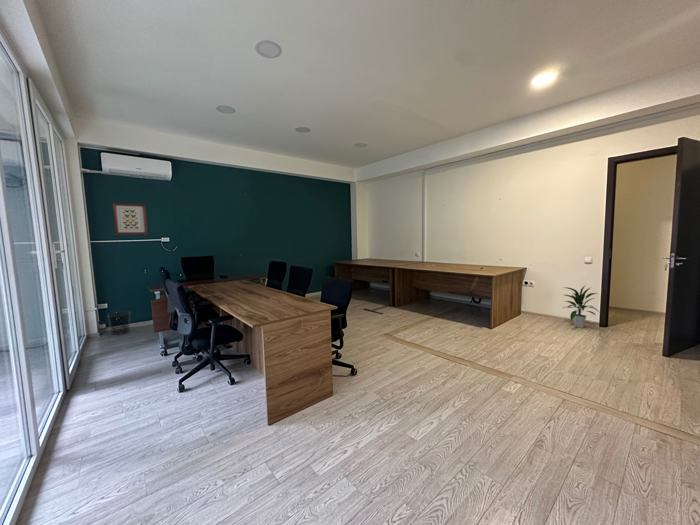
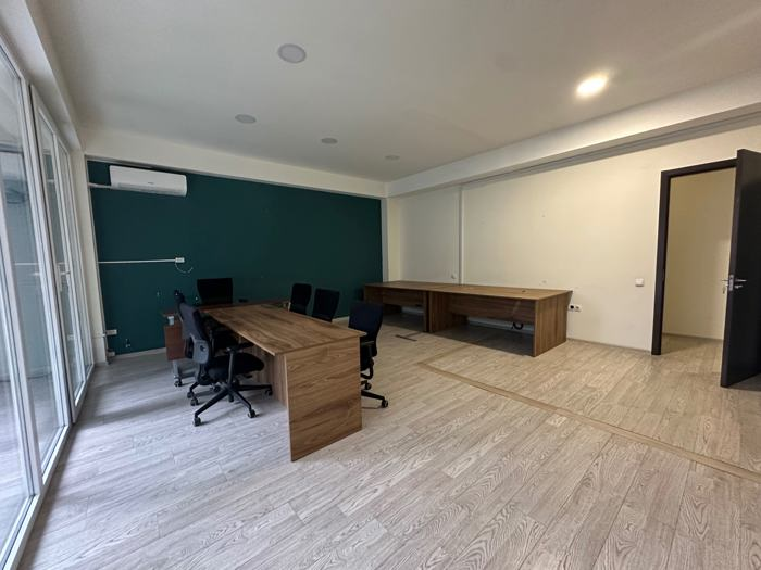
- indoor plant (578, 305)
- wall art (130, 219)
- waste bin (119, 322)
